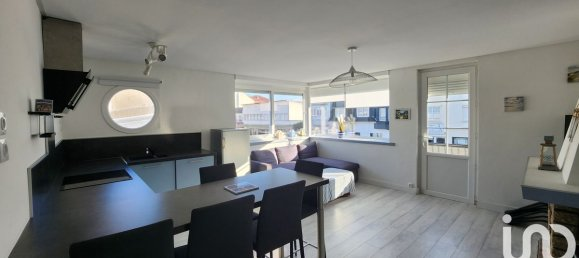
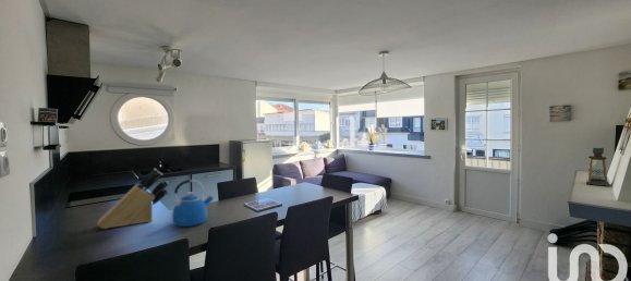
+ knife block (134, 196)
+ kettle (194, 199)
